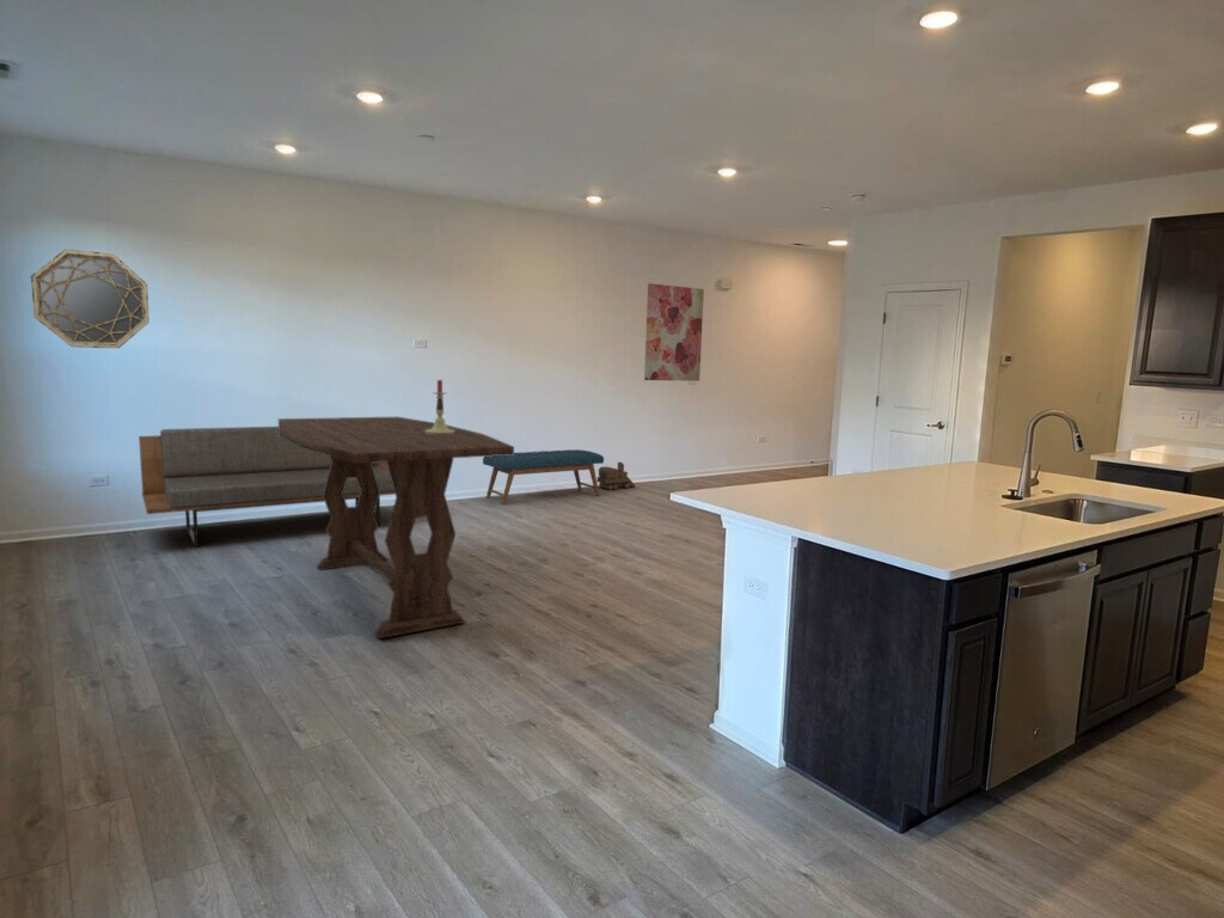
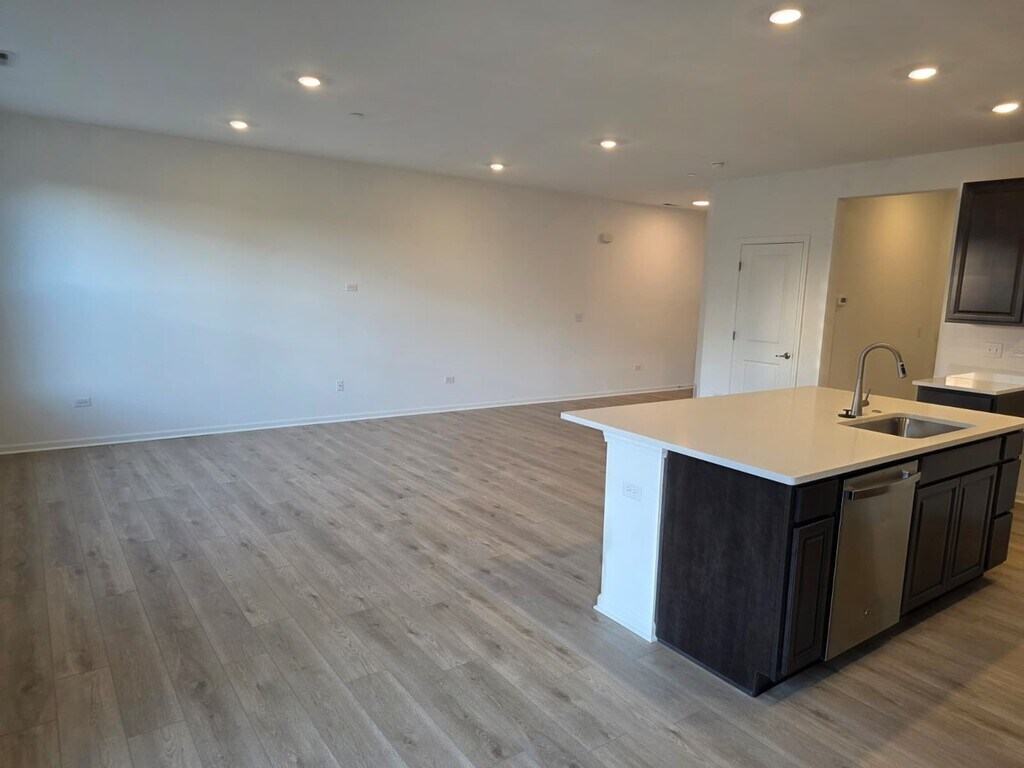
- home mirror (92, 300)
- dining table (374, 509)
- candlestick (440, 405)
- bench (544, 472)
- toy train (617, 475)
- sofa (283, 478)
- wall art (674, 333)
